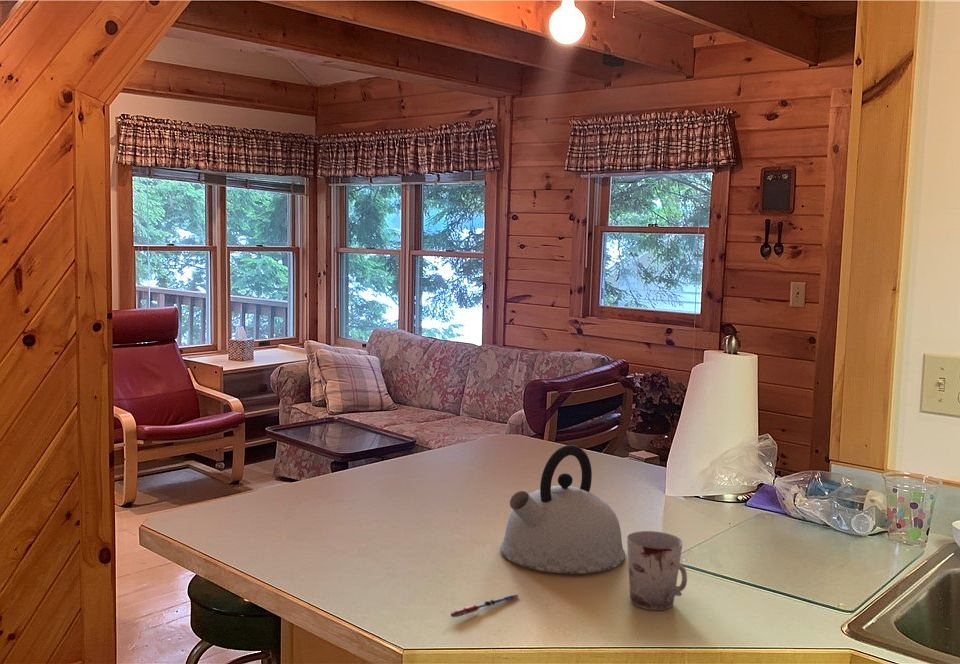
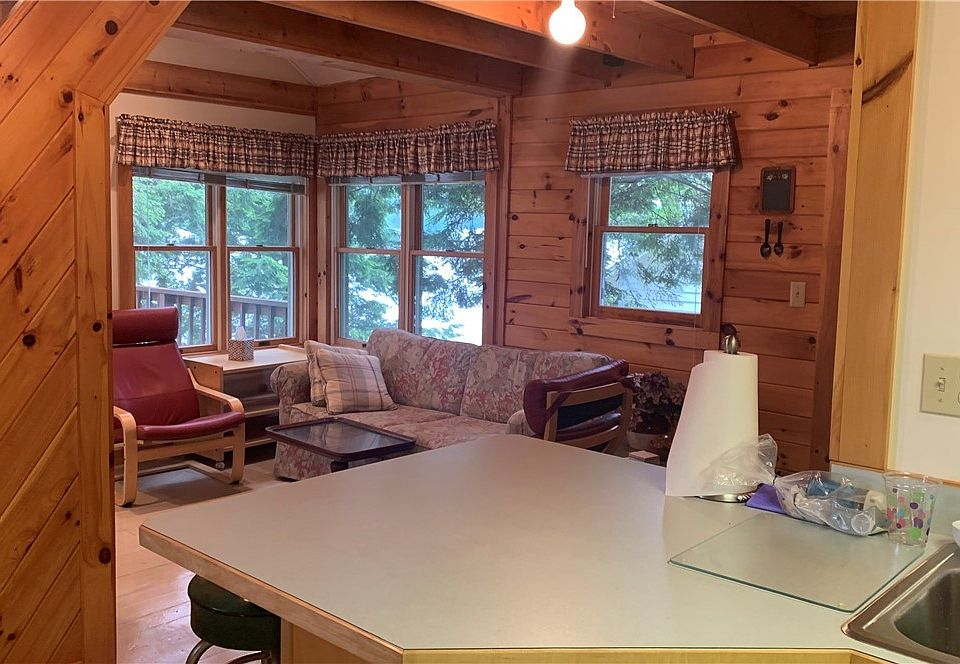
- pen (485, 603)
- cup (660, 574)
- kettle (560, 500)
